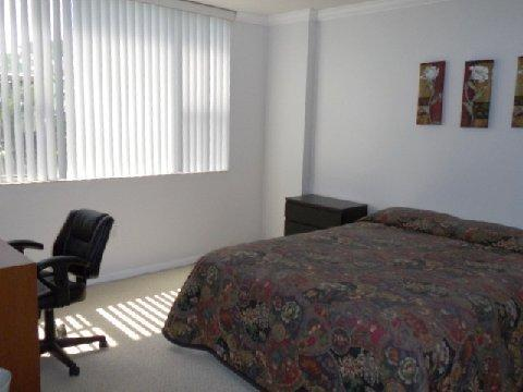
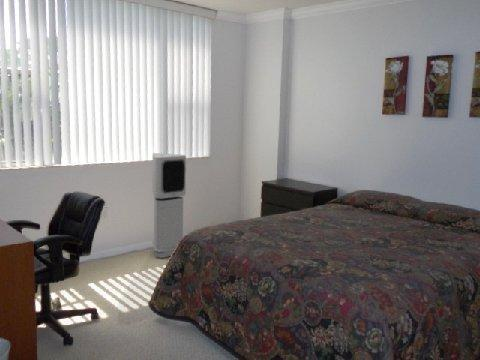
+ air purifier (163, 203)
